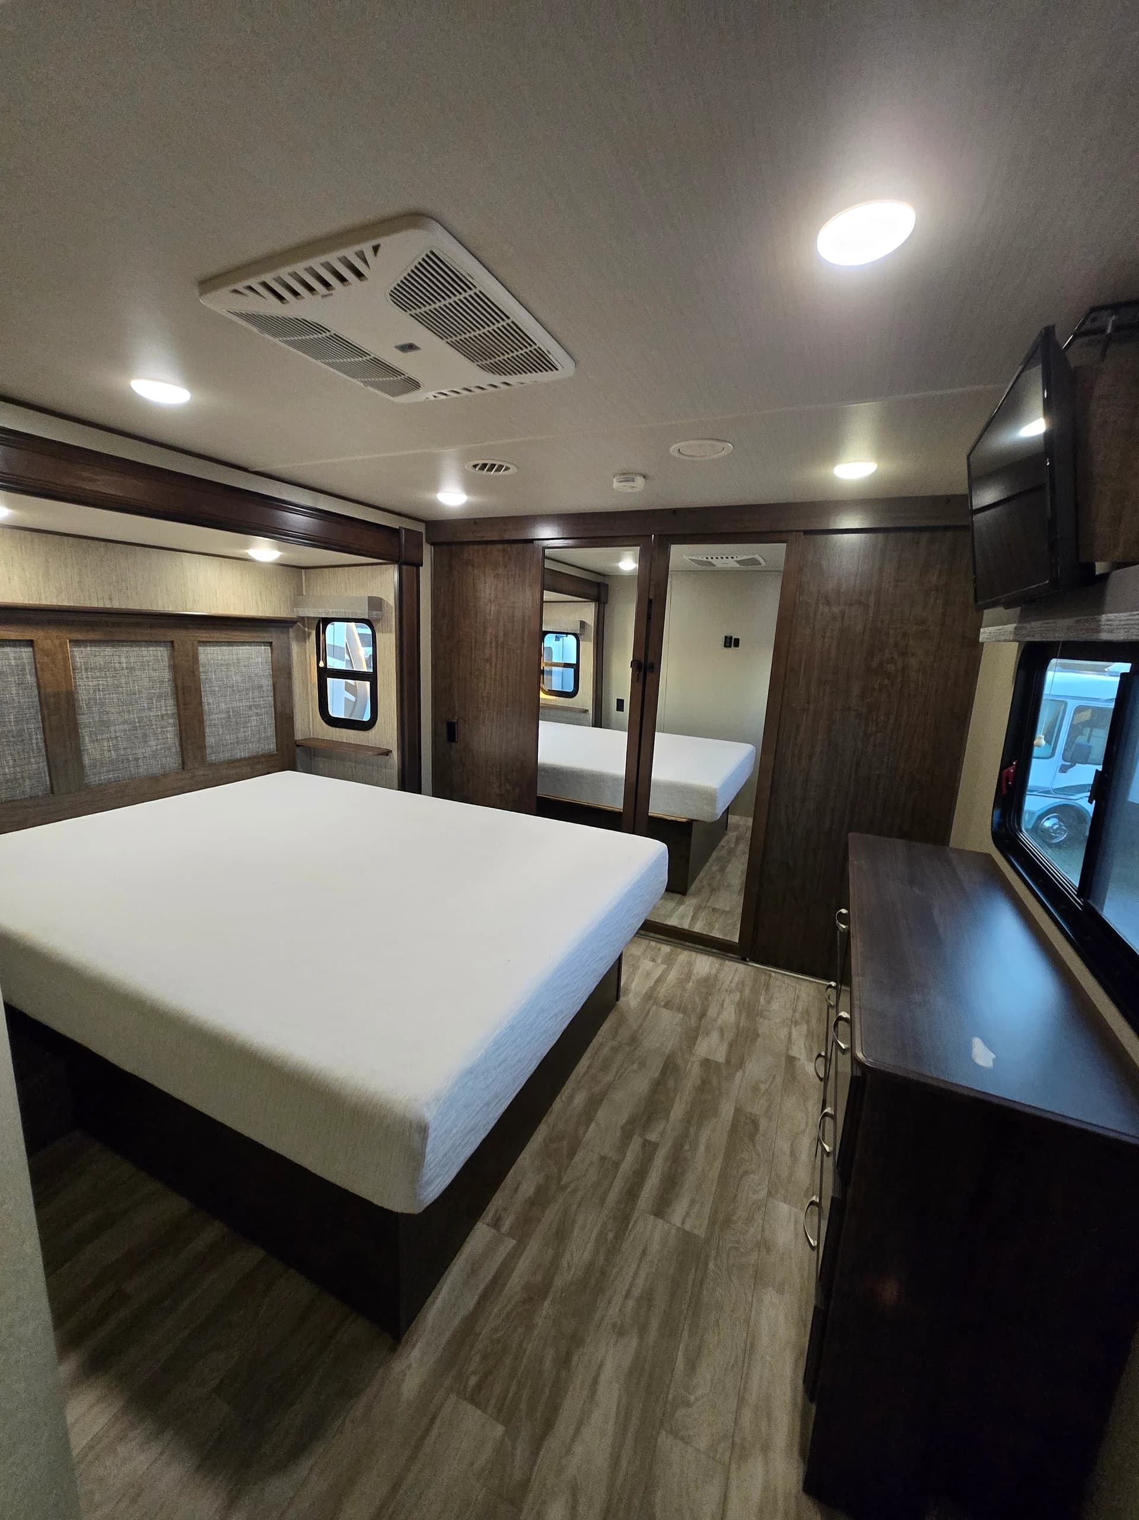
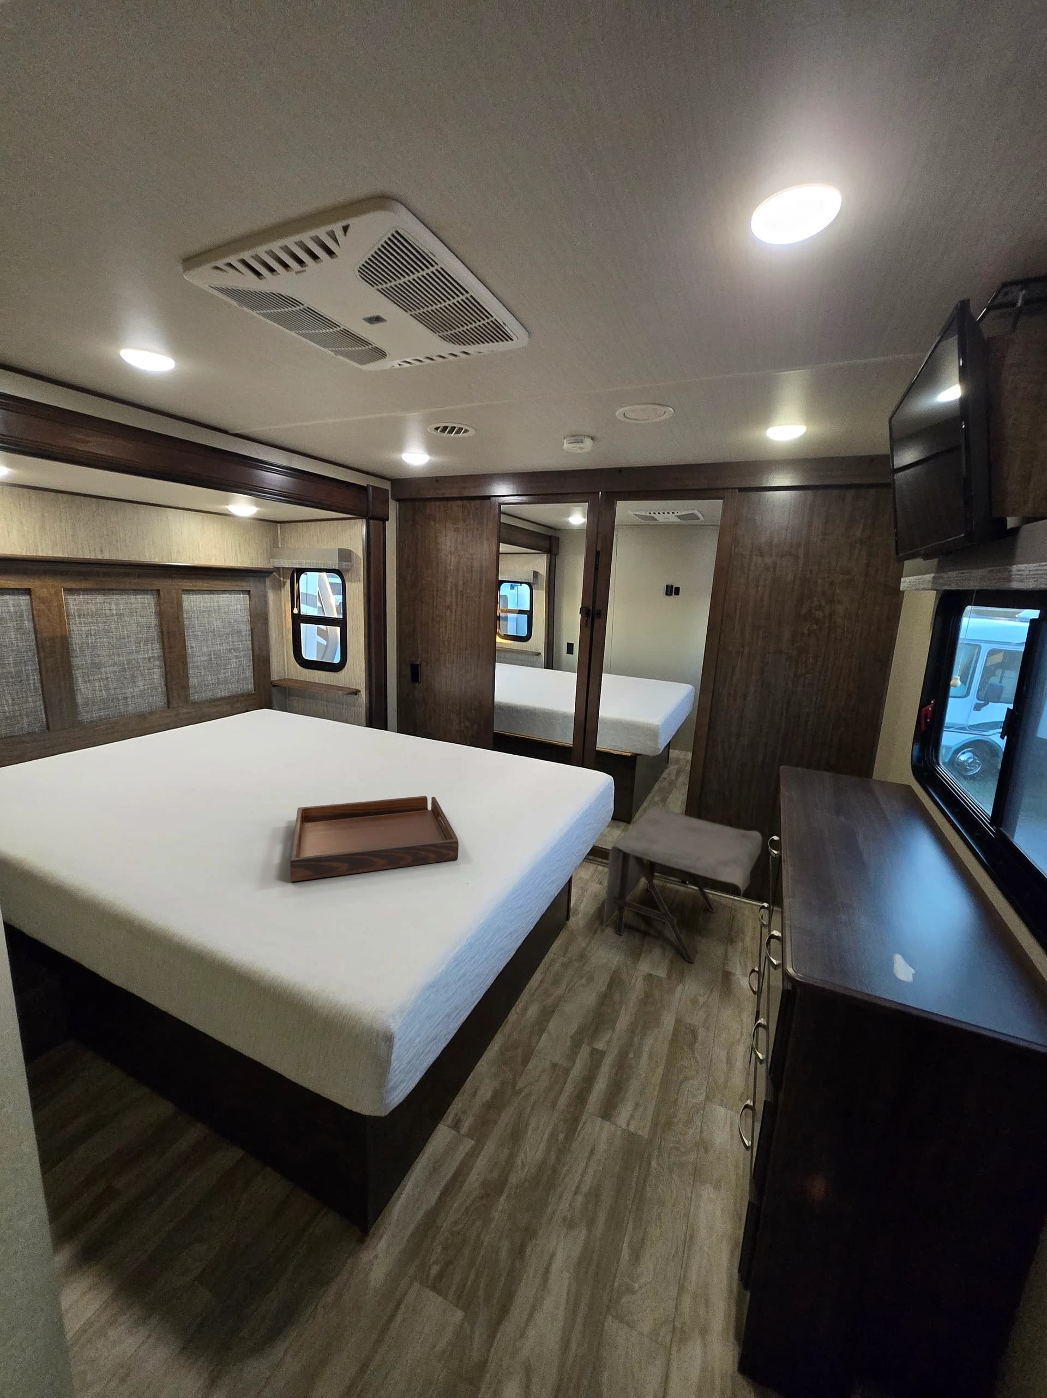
+ side table (692, 878)
+ serving tray (374, 832)
